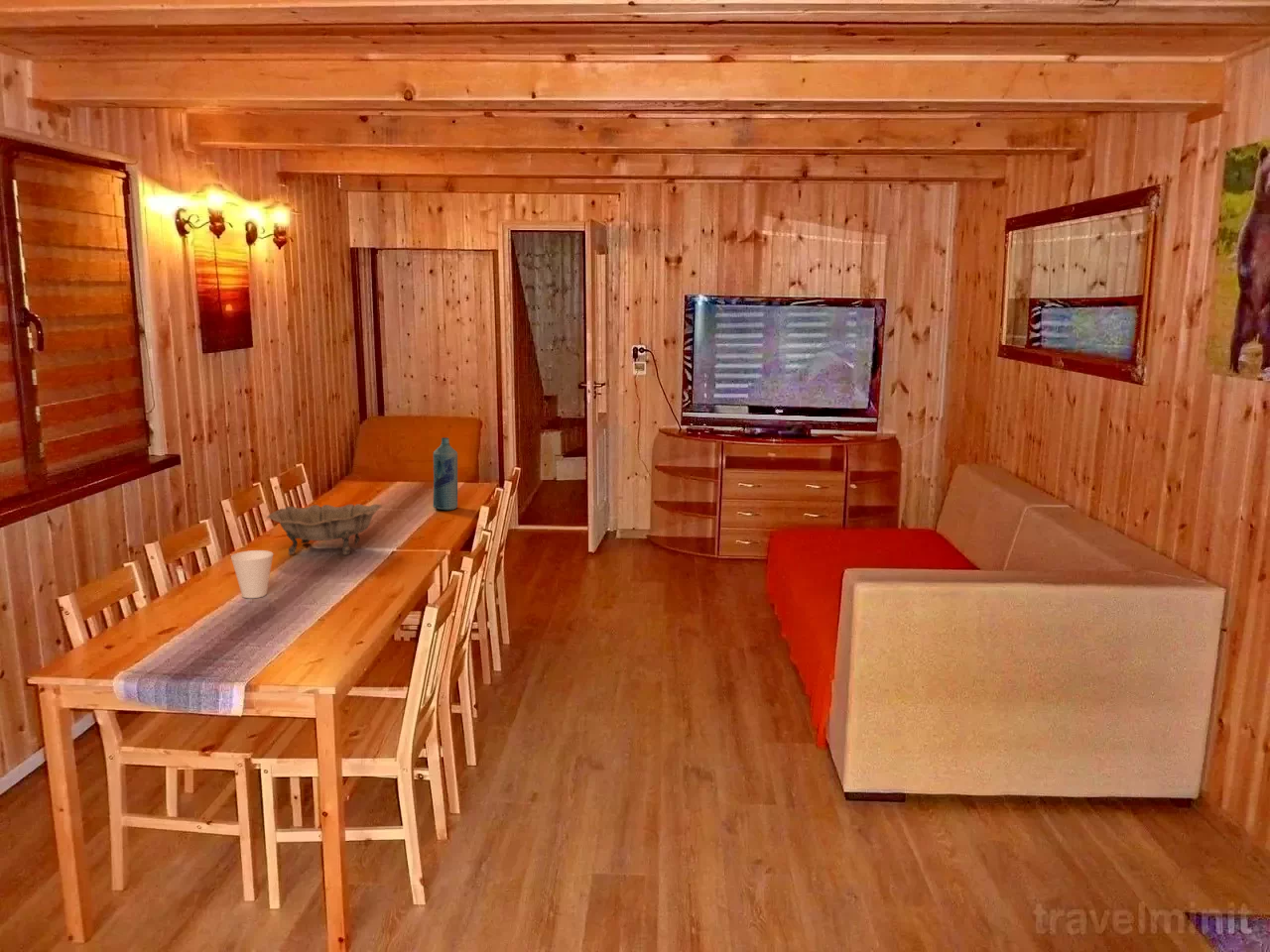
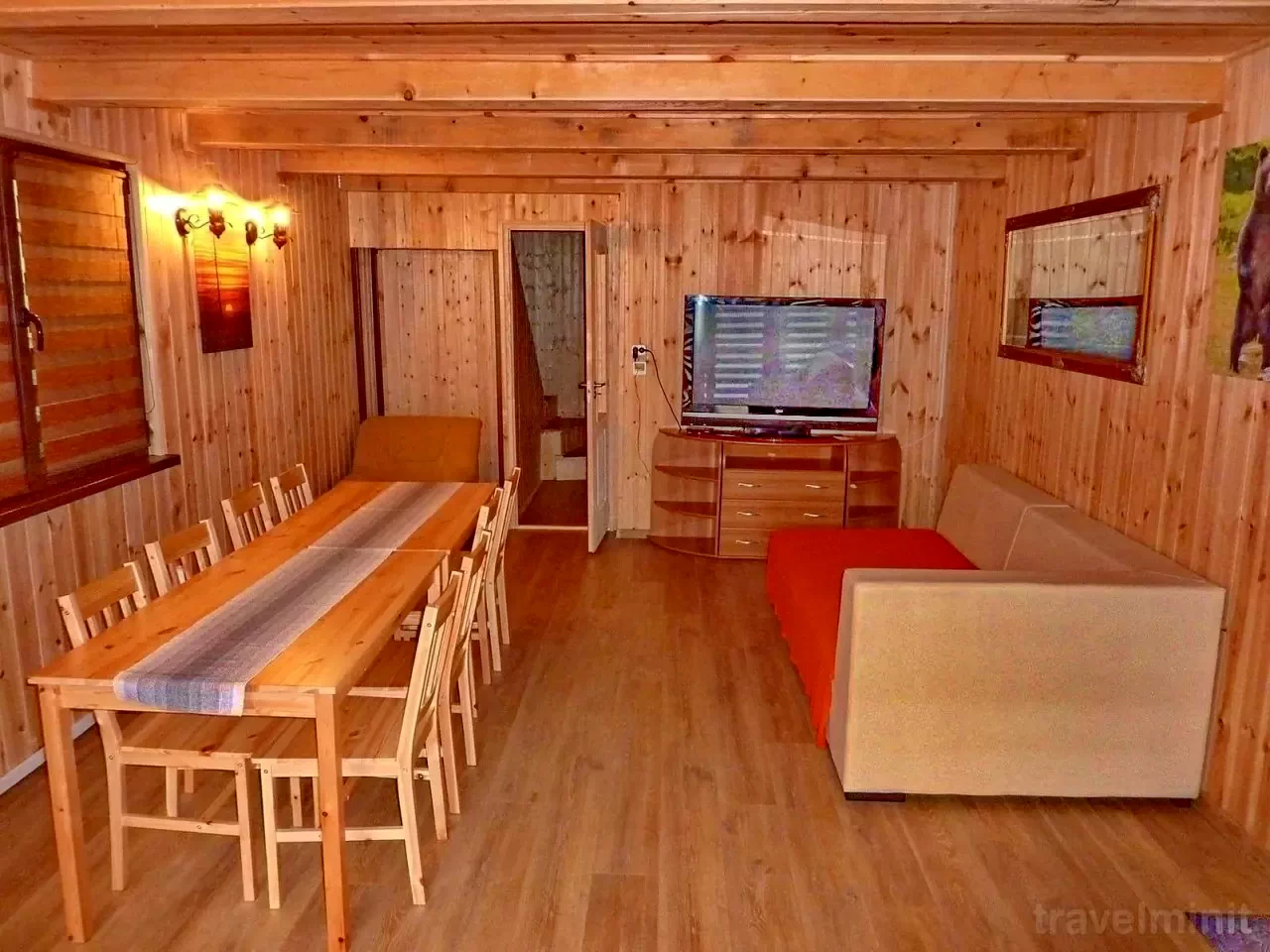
- bottle (444, 473)
- decorative bowl (324, 528)
- cup (253, 574)
